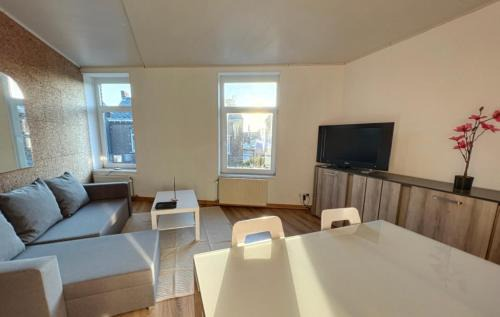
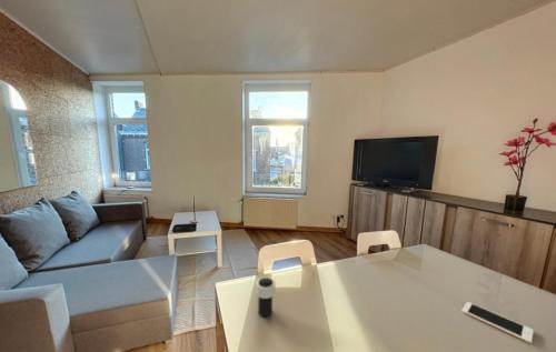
+ cell phone (495, 320)
+ cup (265, 296)
